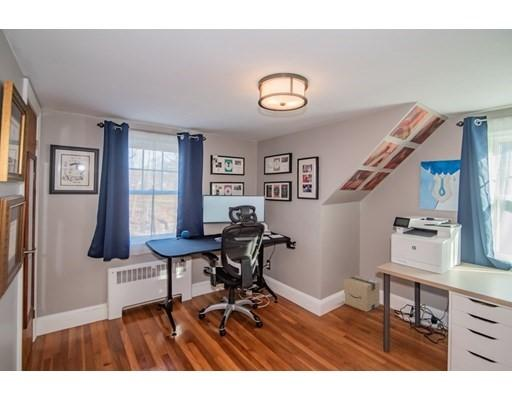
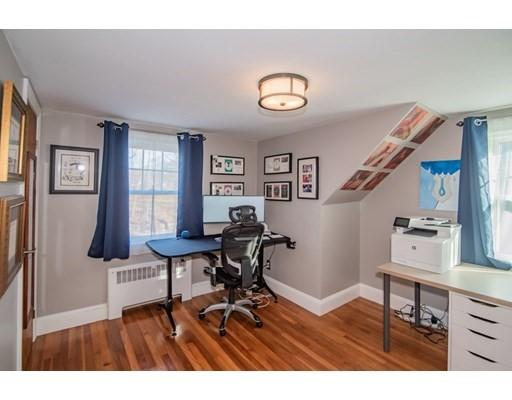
- cardboard box (361, 292)
